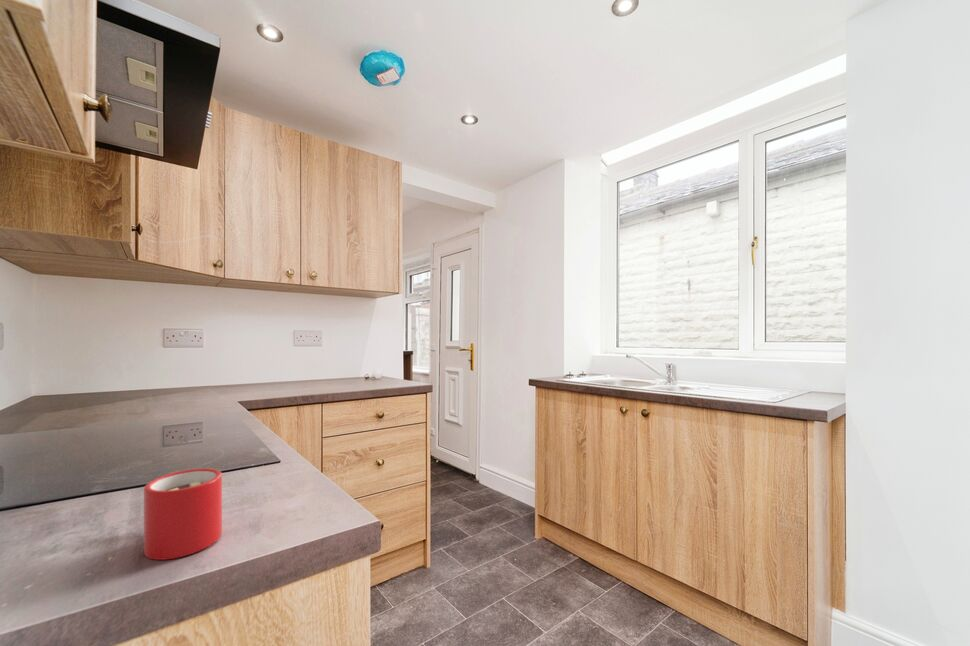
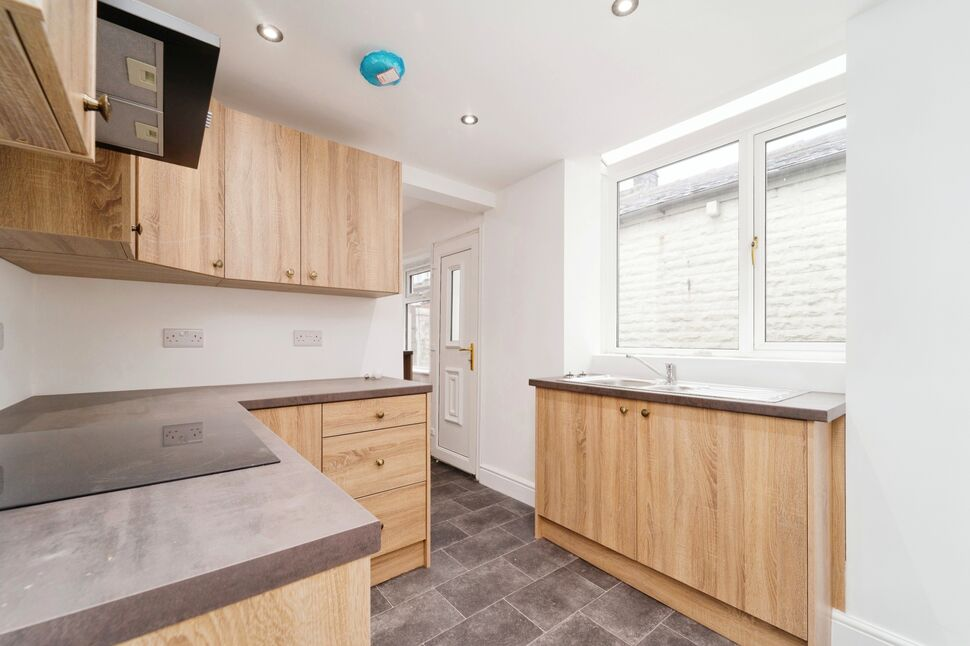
- mug (179, 505)
